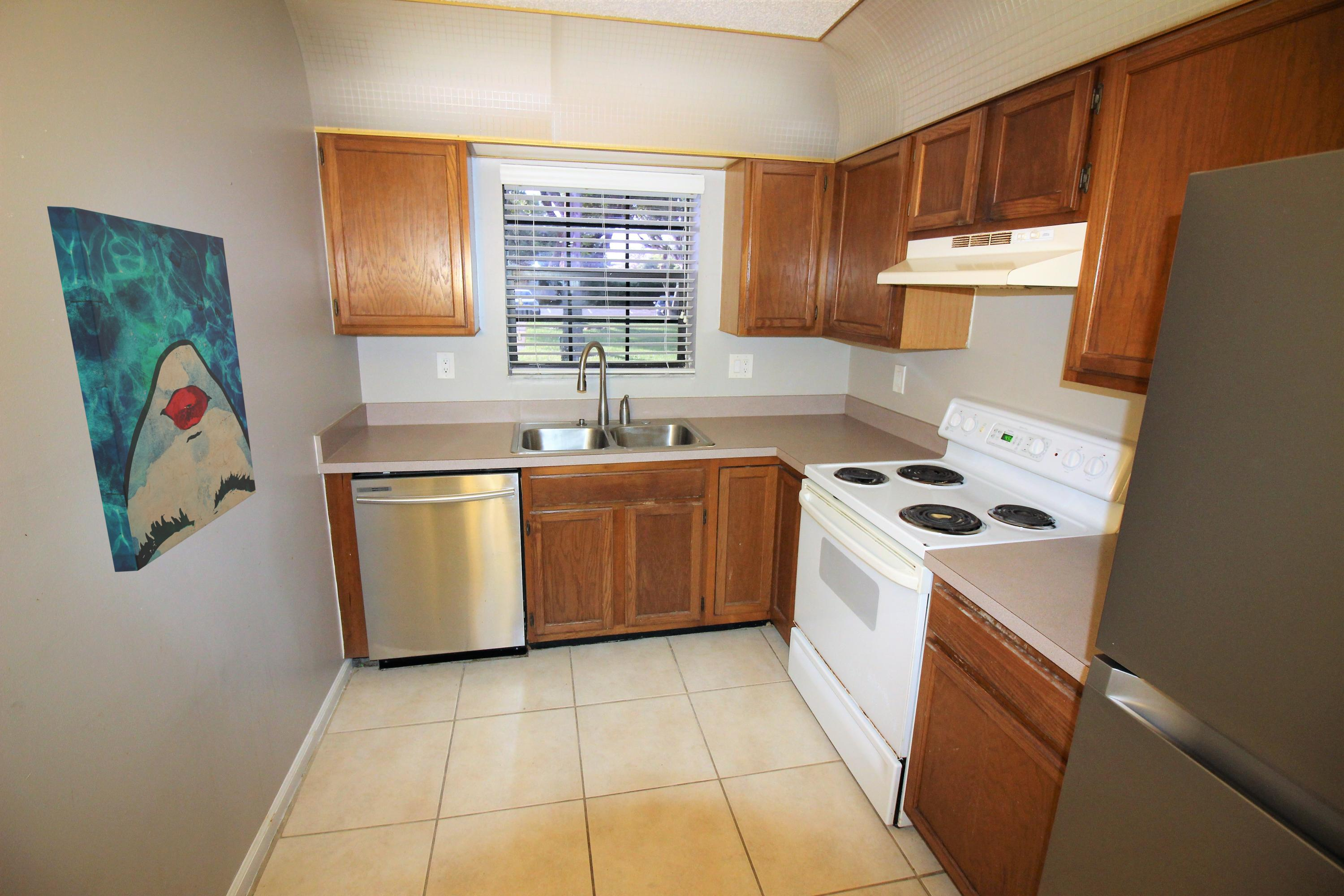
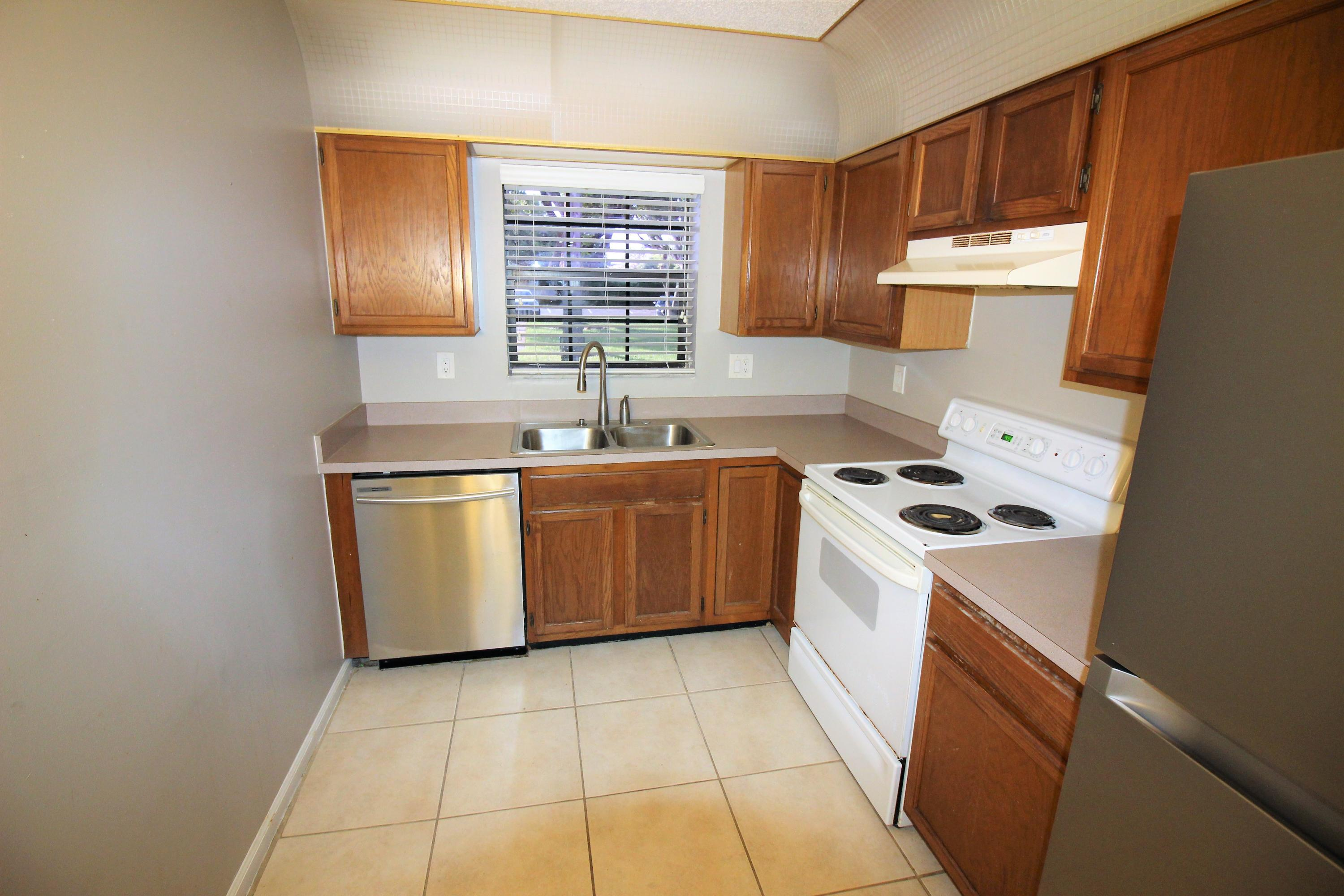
- wall art (176, 383)
